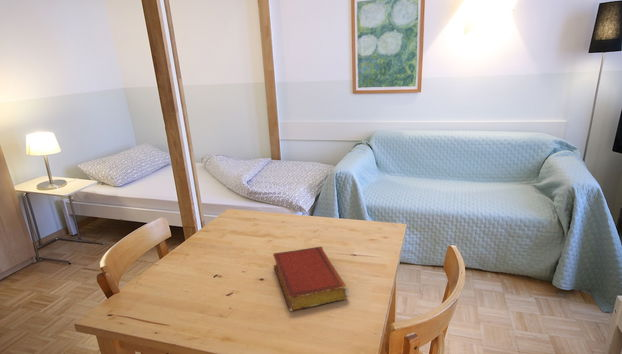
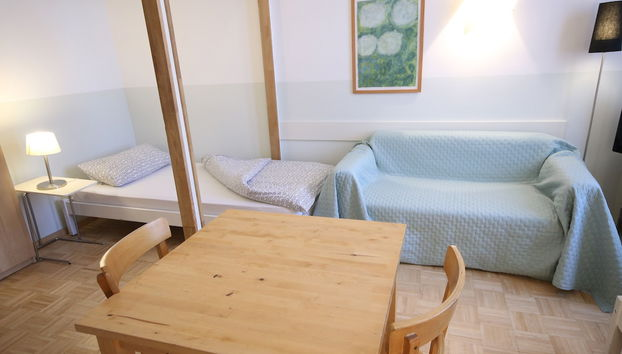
- book (307, 274)
